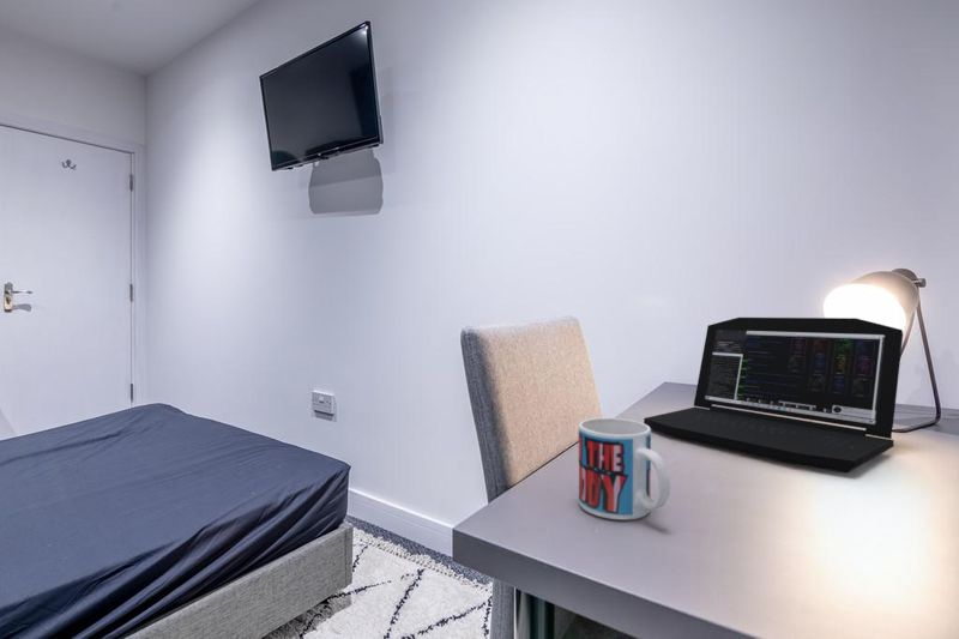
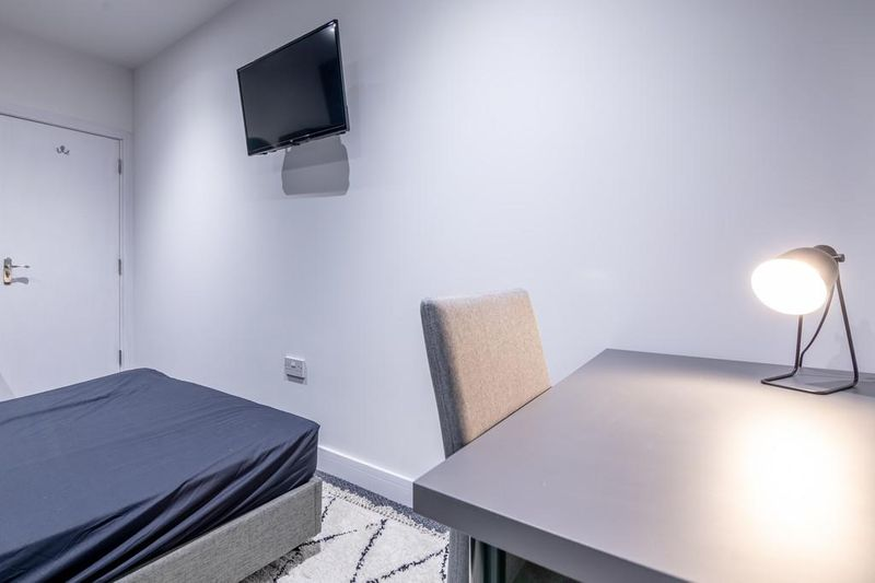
- laptop (761, 378)
- mug (626, 468)
